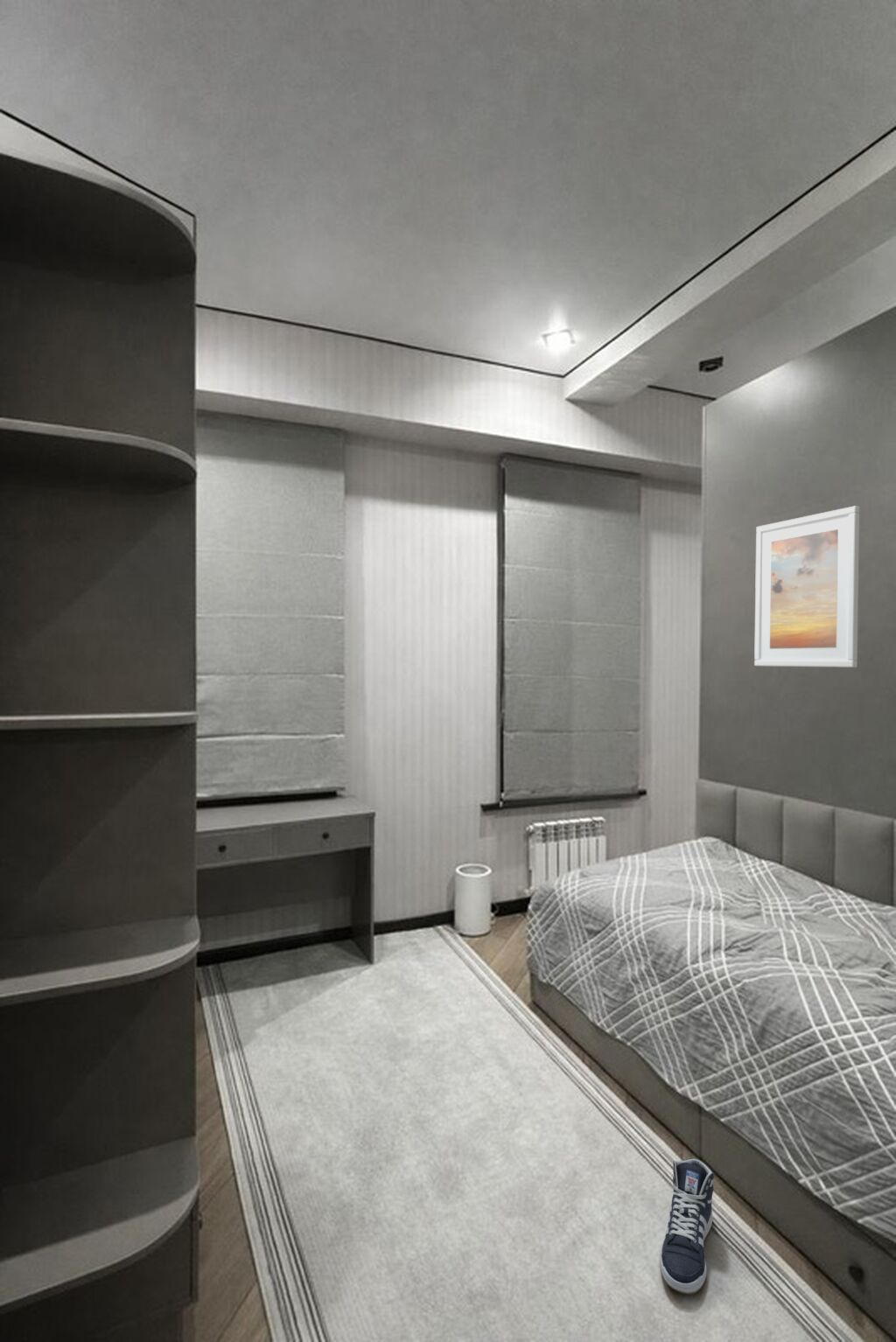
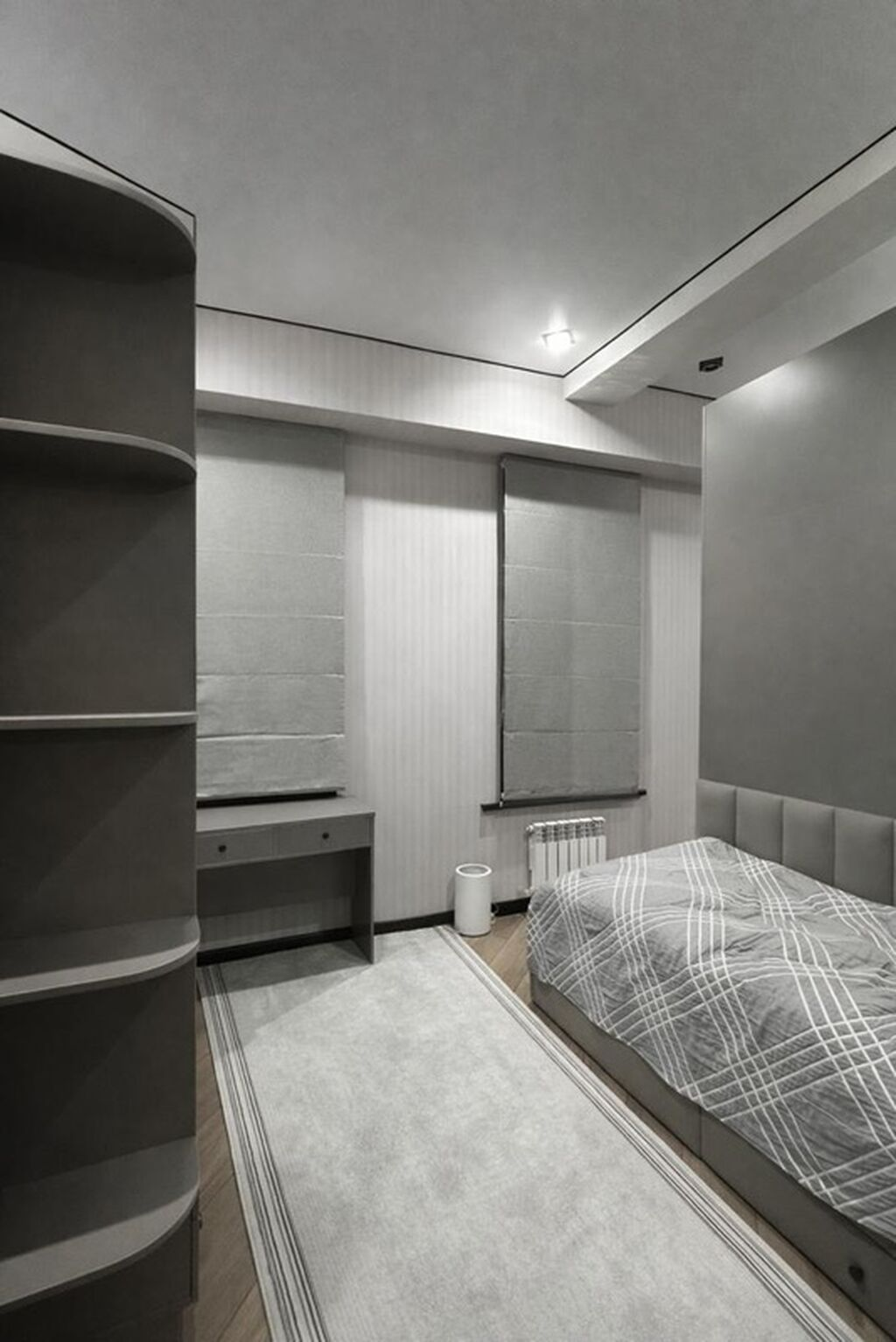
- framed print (802, 591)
- sneaker (687, 1216)
